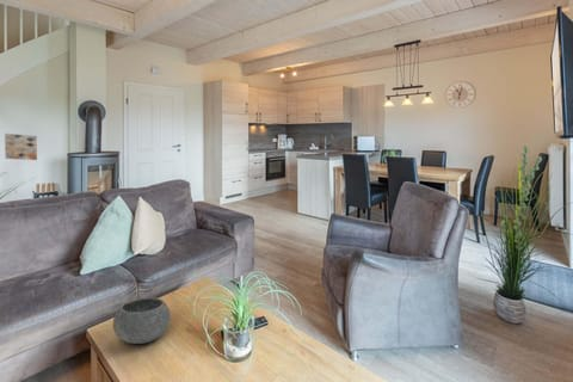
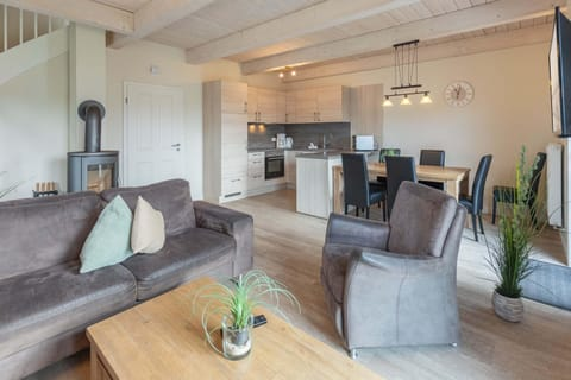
- wall art (20, 147)
- bowl (142, 321)
